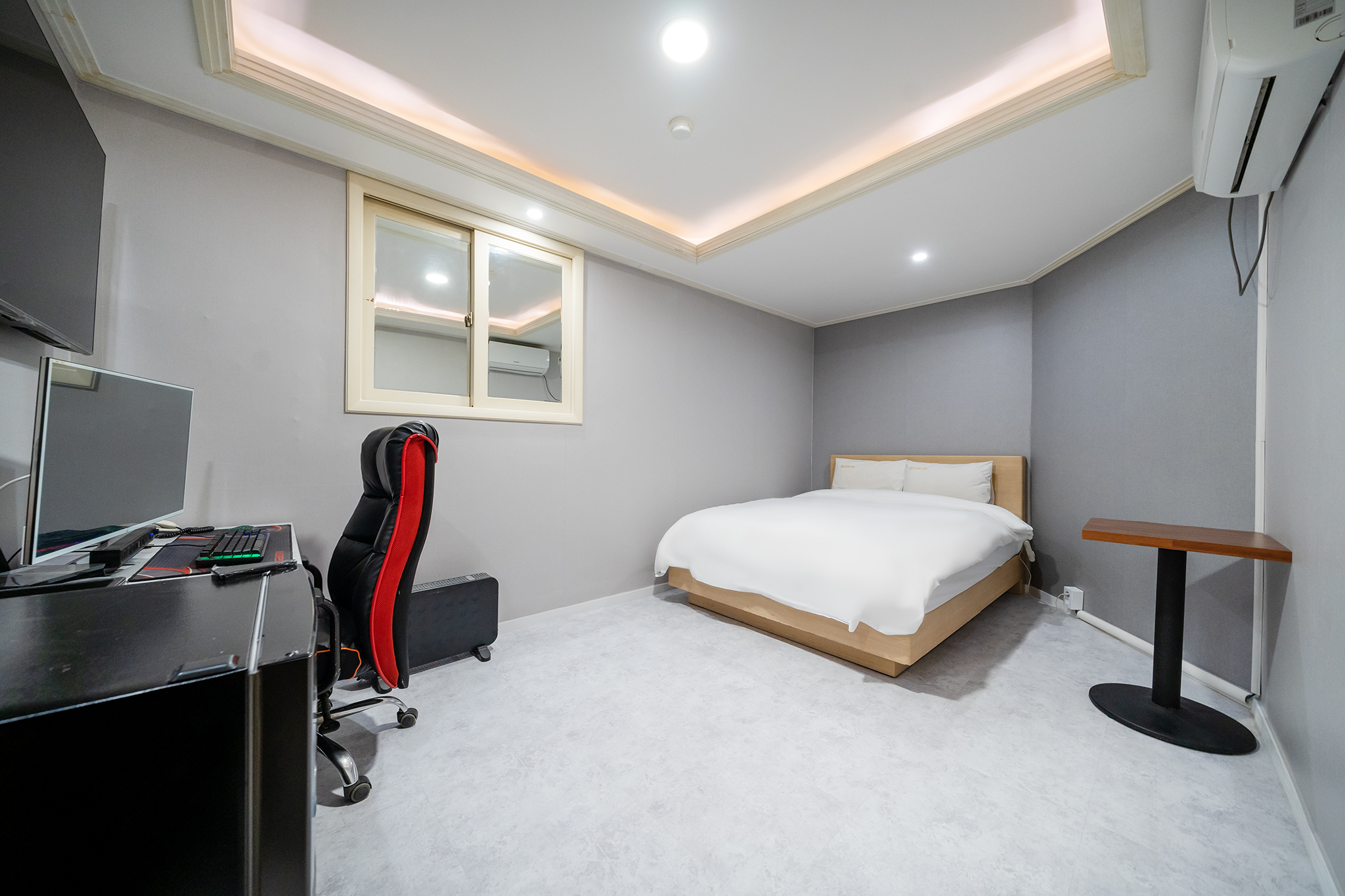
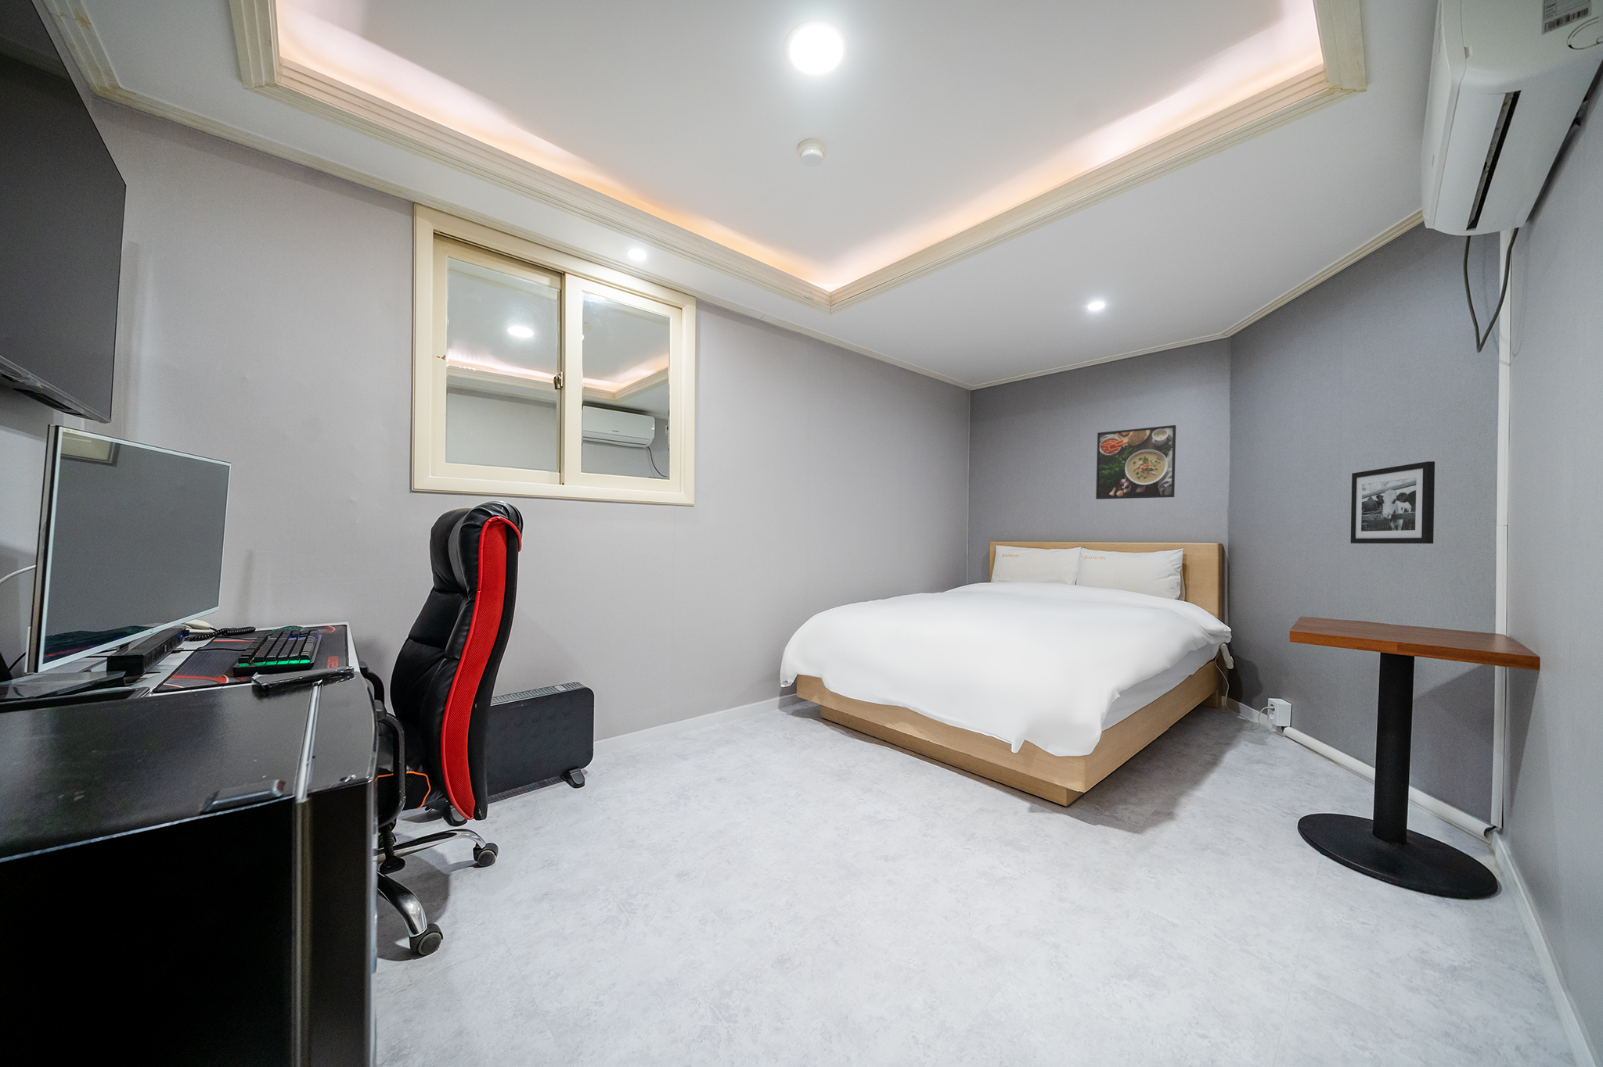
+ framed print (1135, 463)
+ picture frame (1390, 505)
